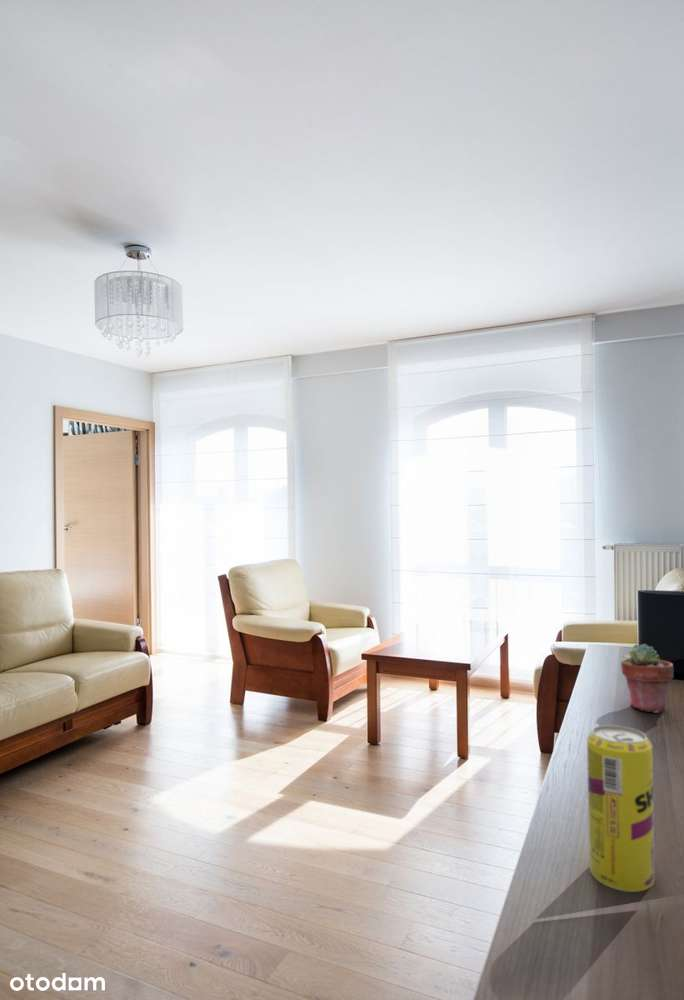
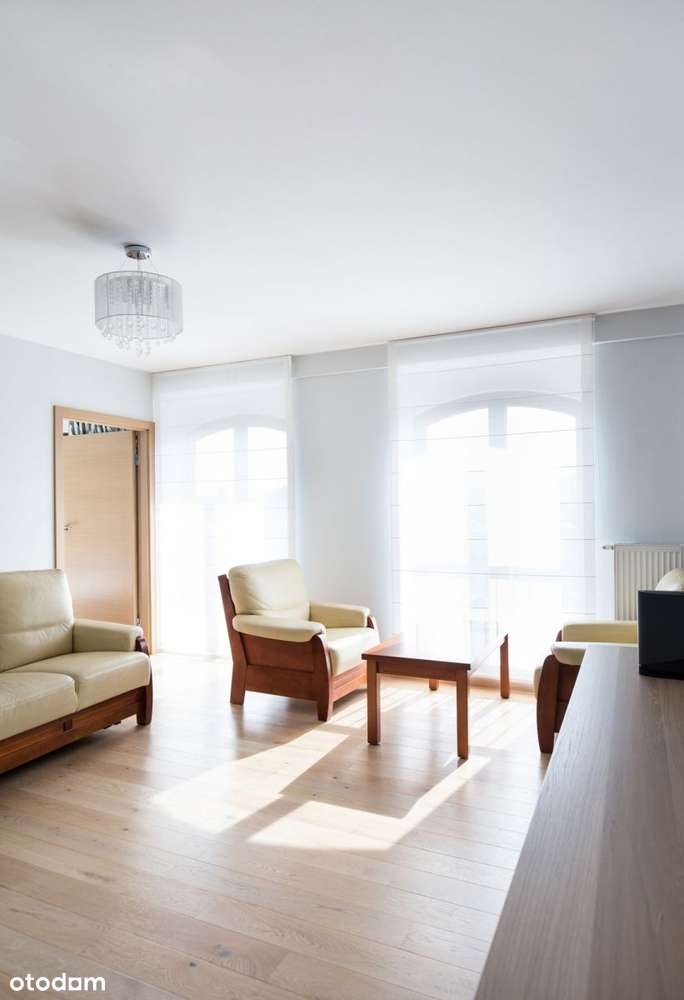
- potted succulent (646, 675)
- beverage can (620, 804)
